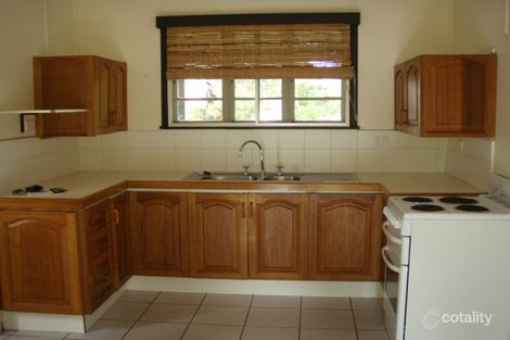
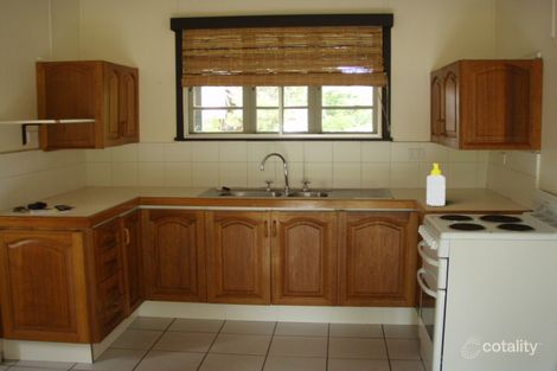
+ soap bottle (435, 184)
